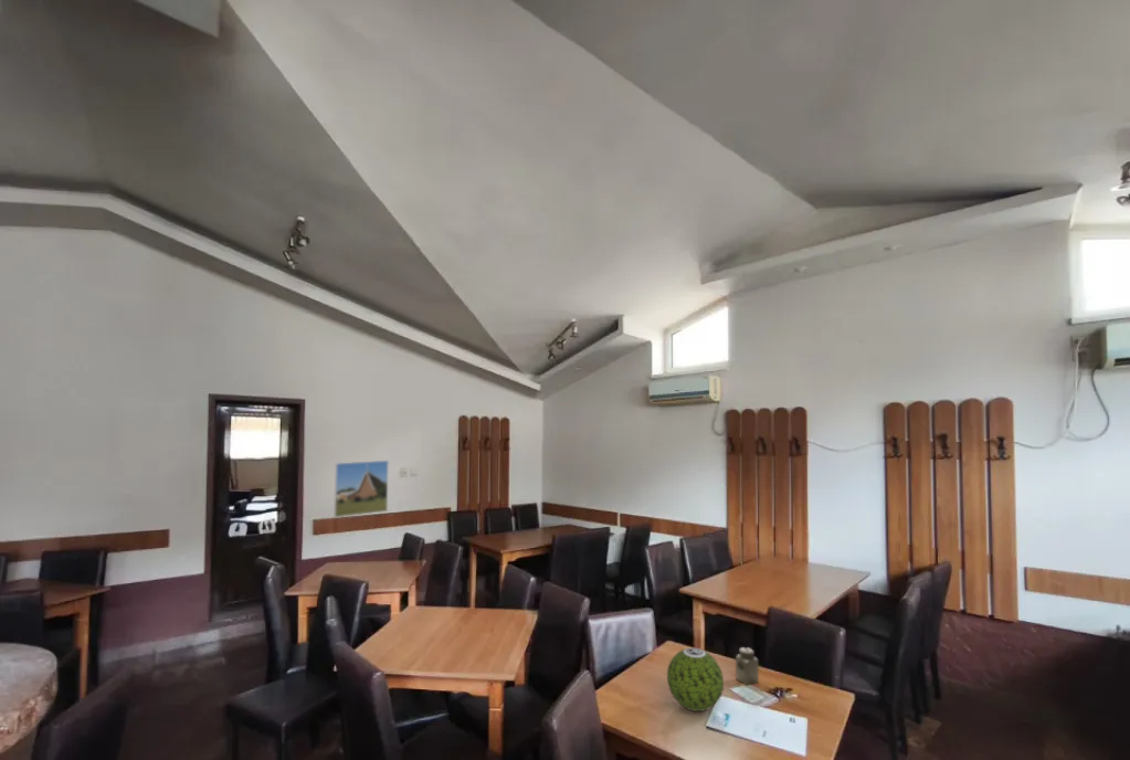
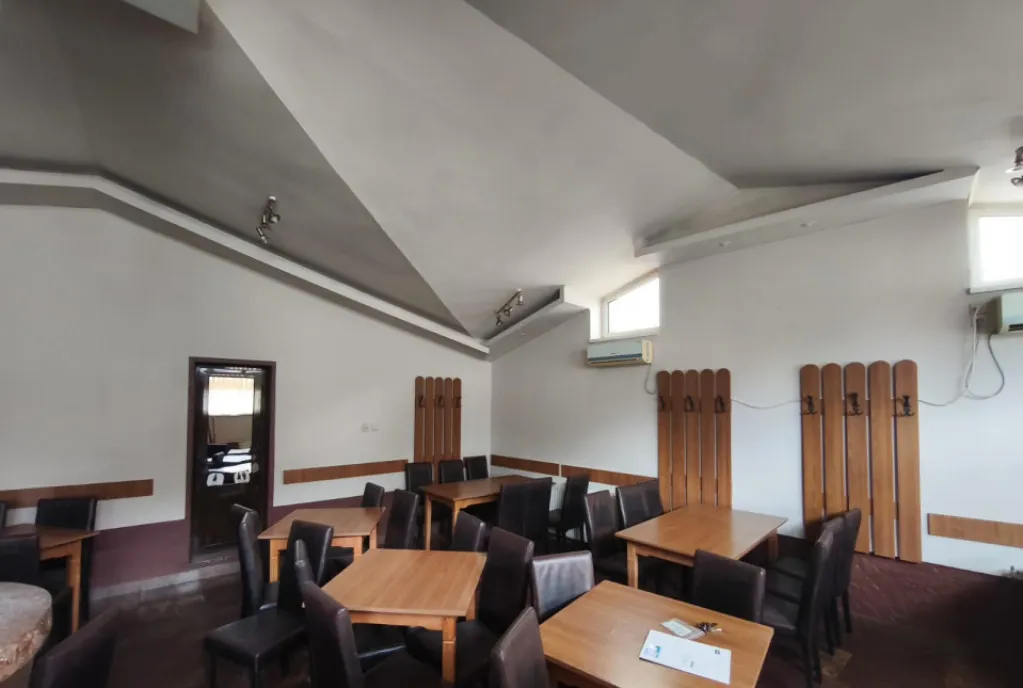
- salt shaker (747, 664)
- decorative ball (695, 678)
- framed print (361, 487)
